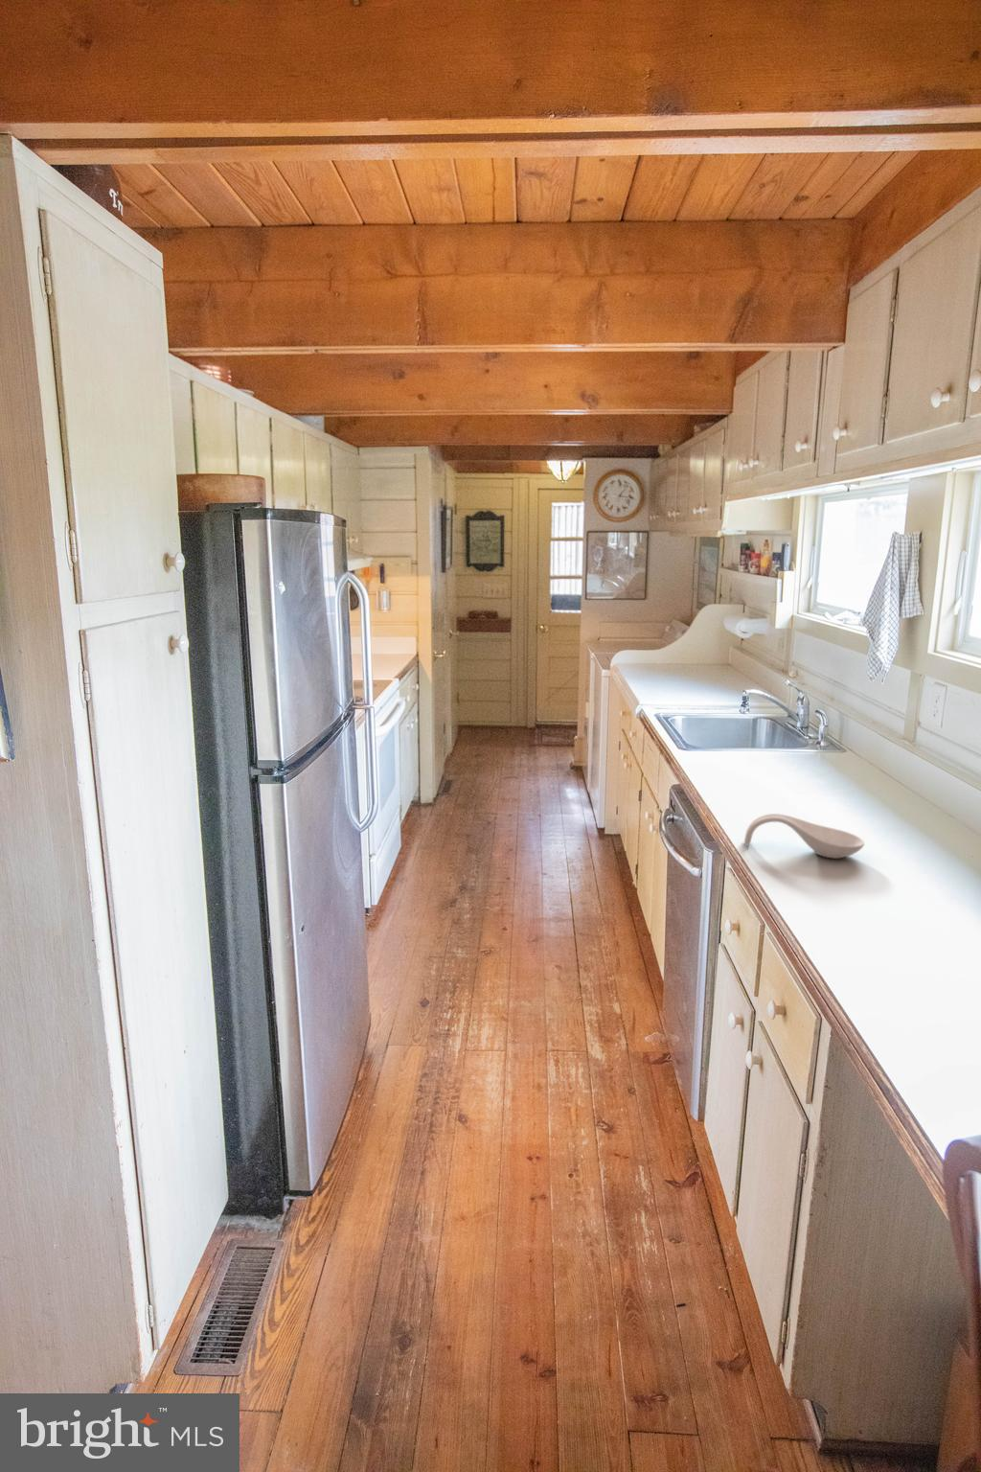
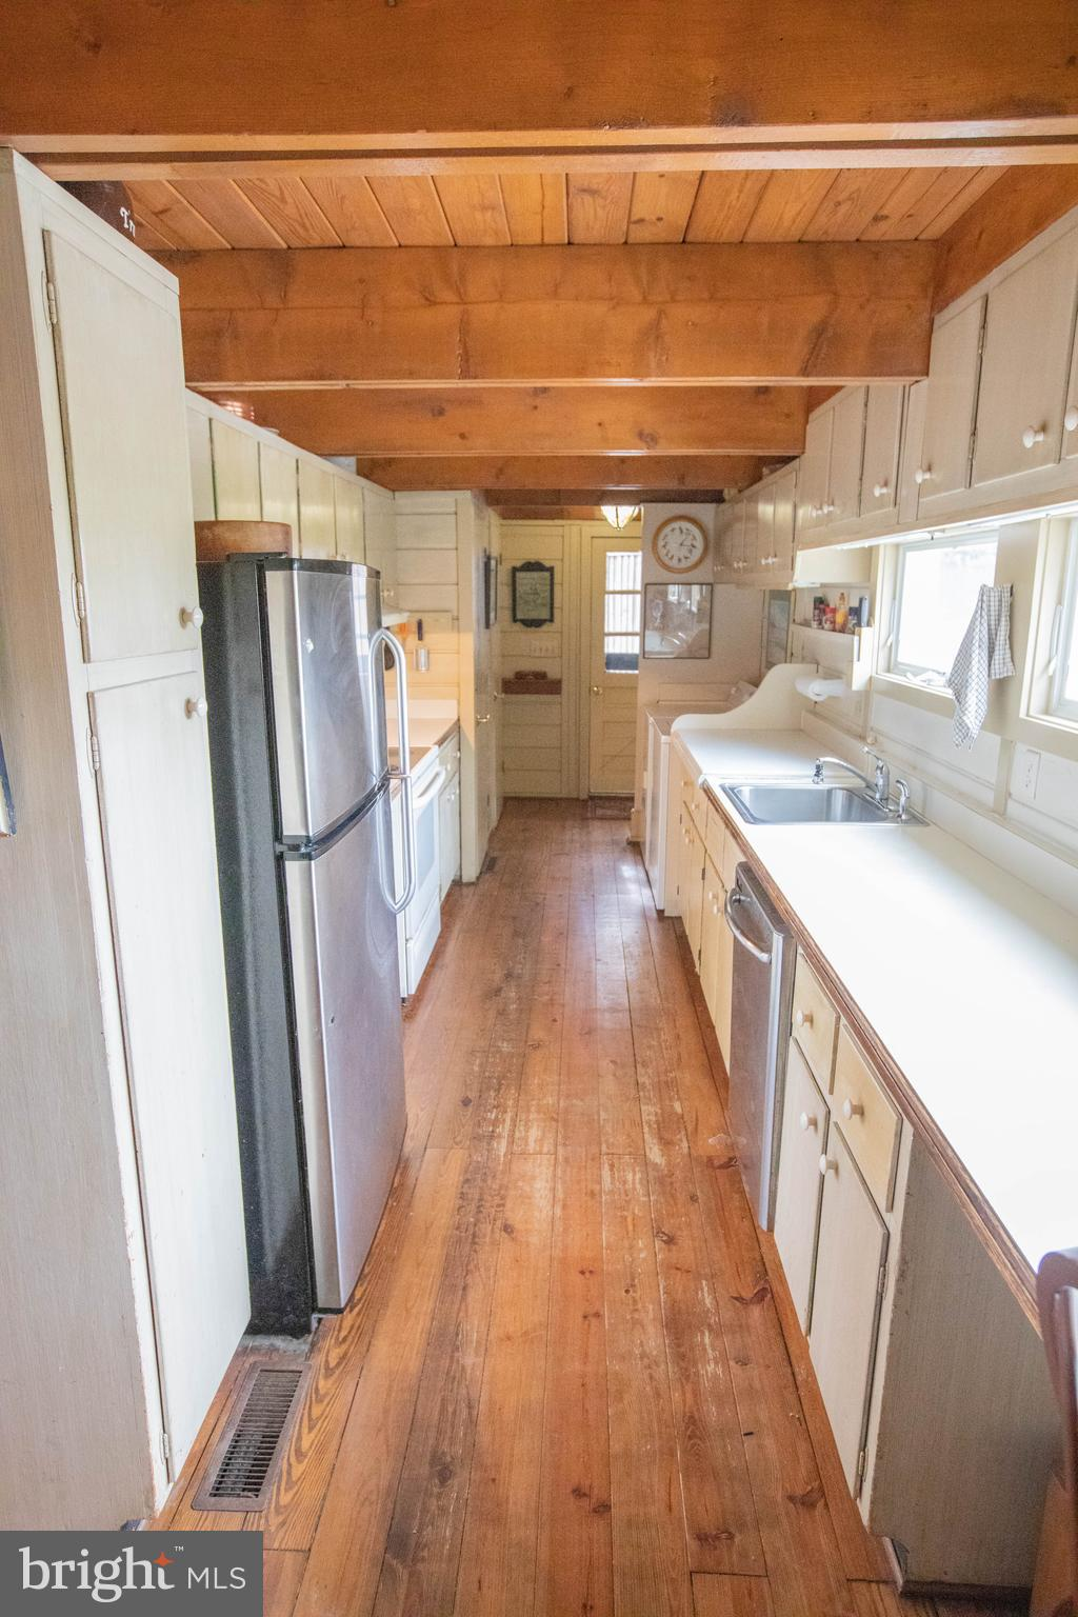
- spoon rest (803, 833)
